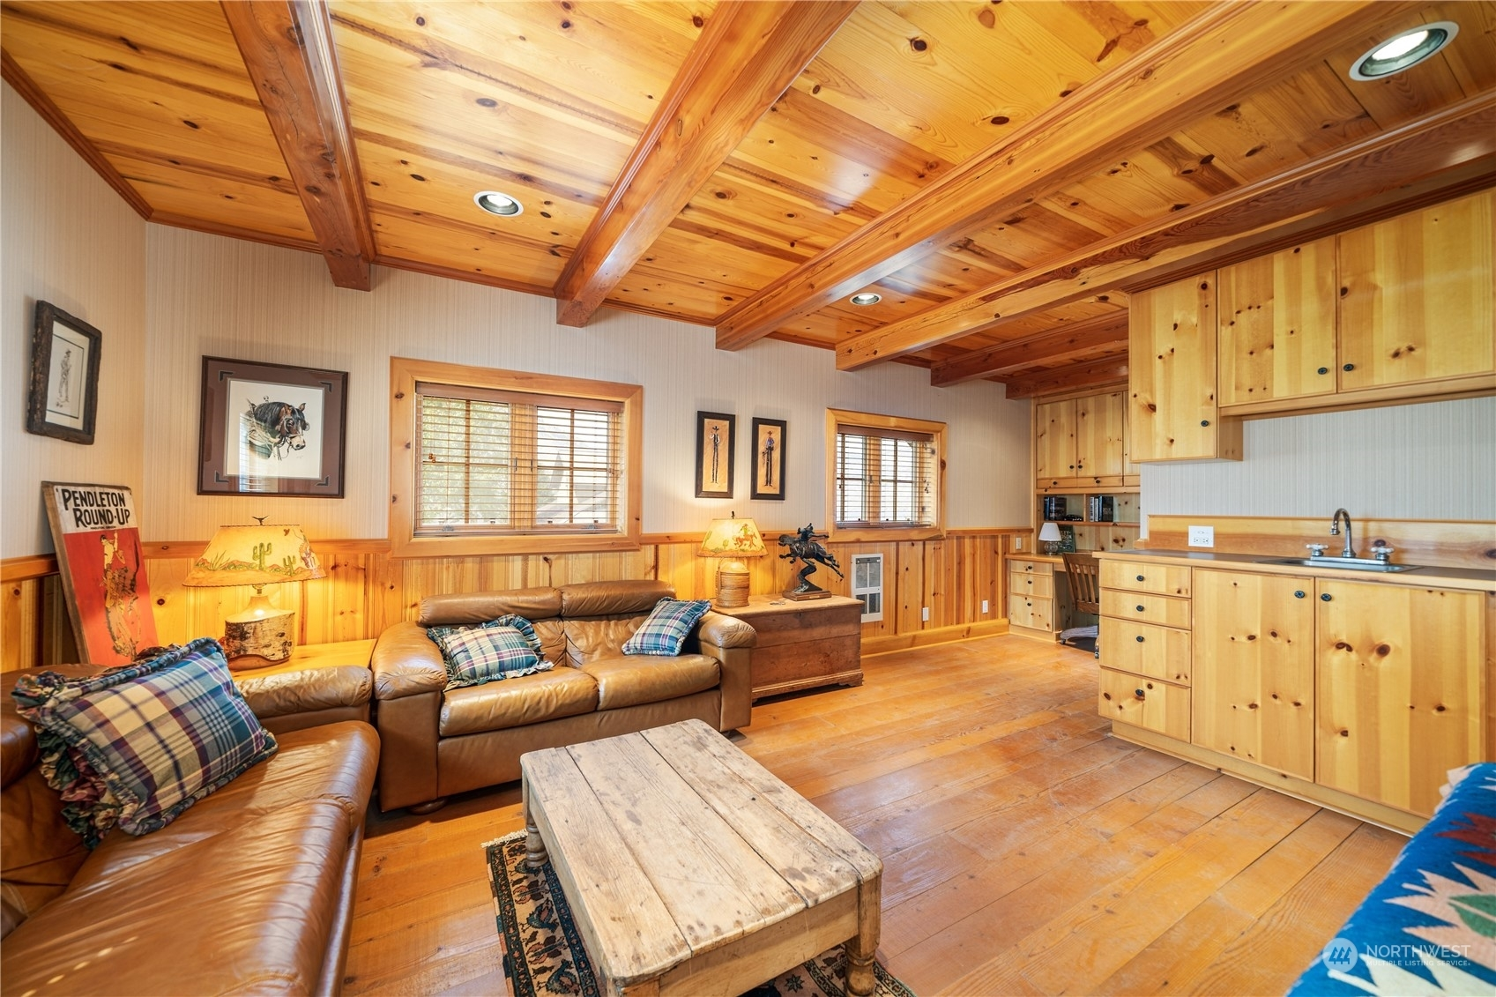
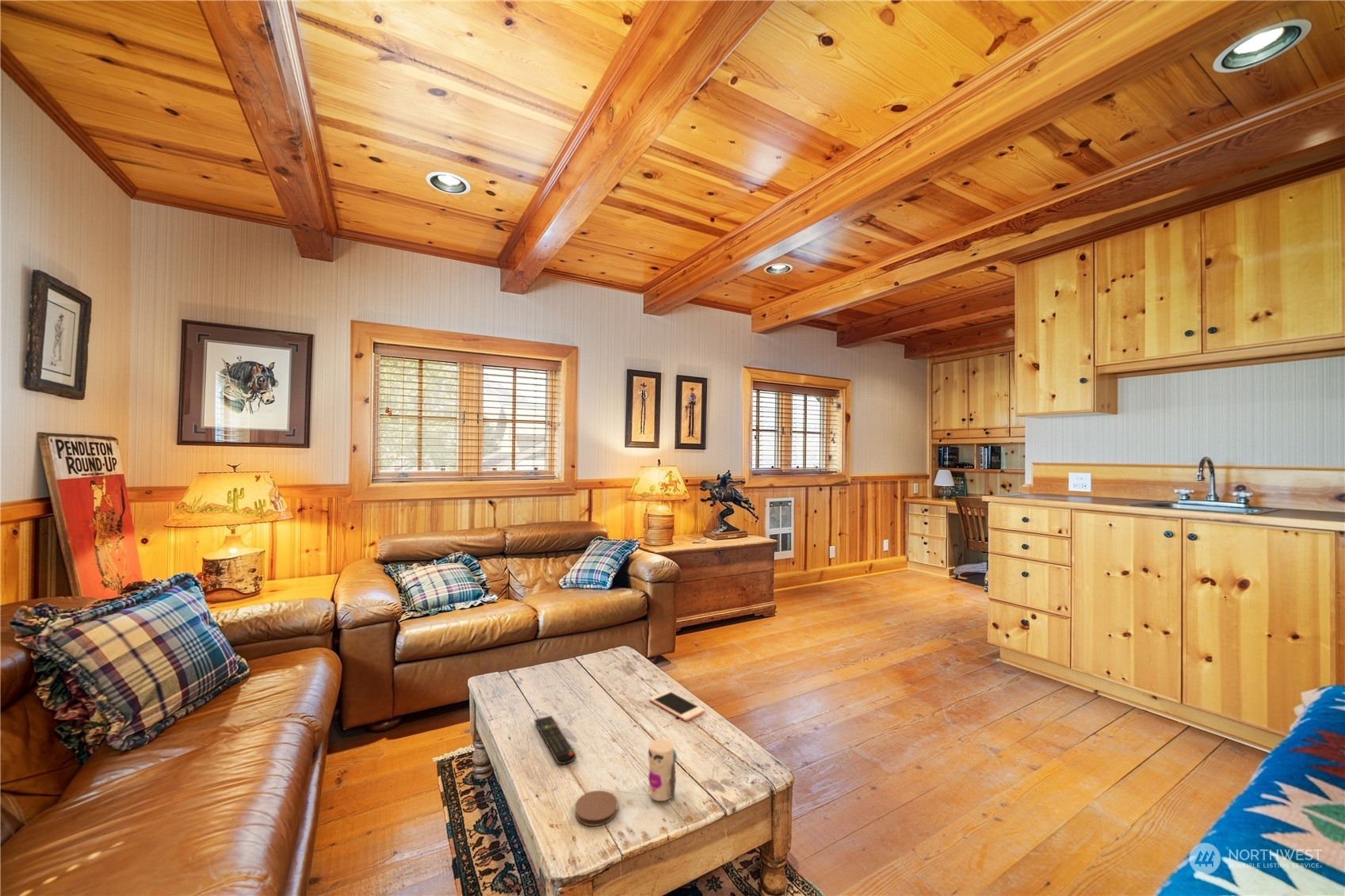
+ coaster (596, 807)
+ toy (664, 768)
+ remote control (554, 738)
+ cell phone (676, 704)
